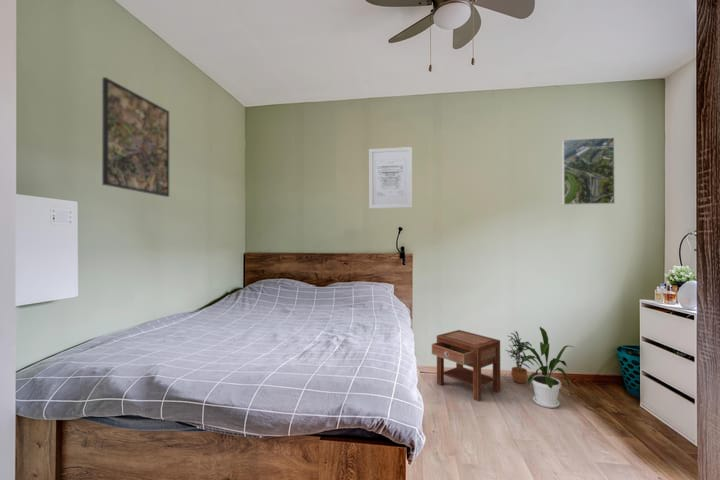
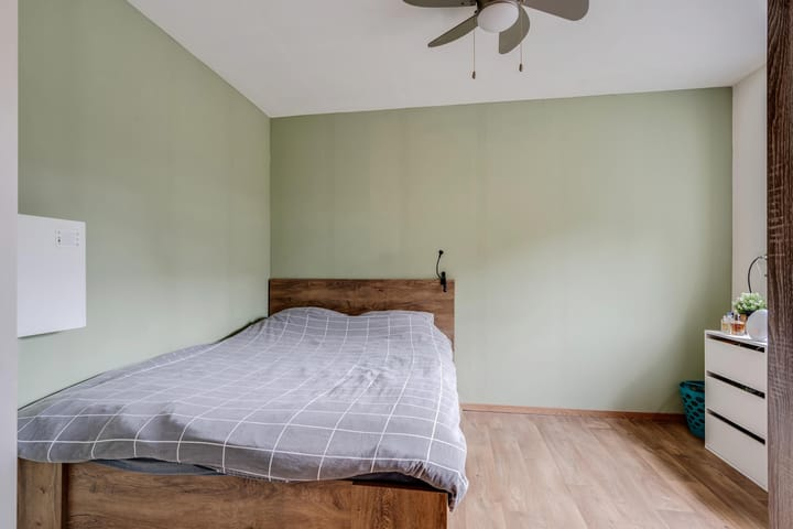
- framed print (587, 171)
- house plant (544, 367)
- potted plant (520, 356)
- wall art (390, 178)
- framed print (139, 143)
- nightstand (463, 364)
